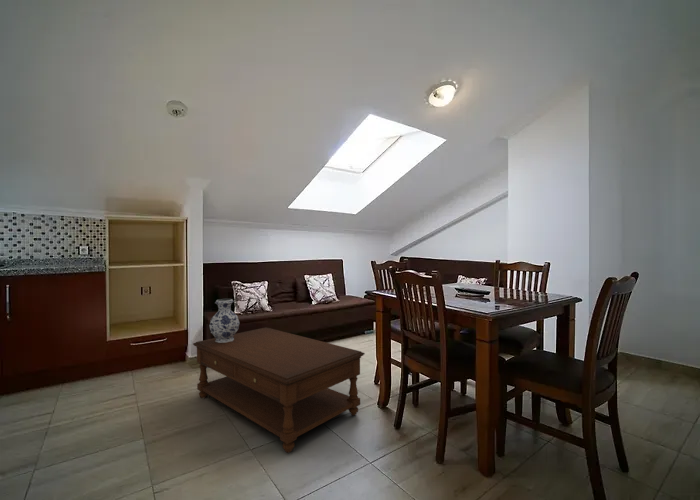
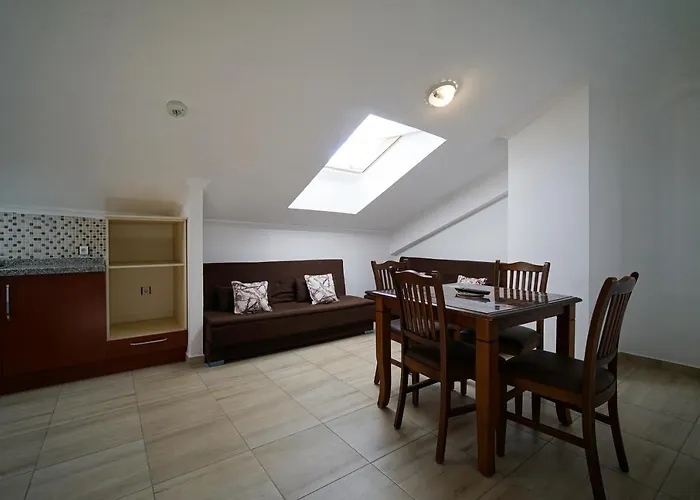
- coffee table (274, 375)
- vase (224, 319)
